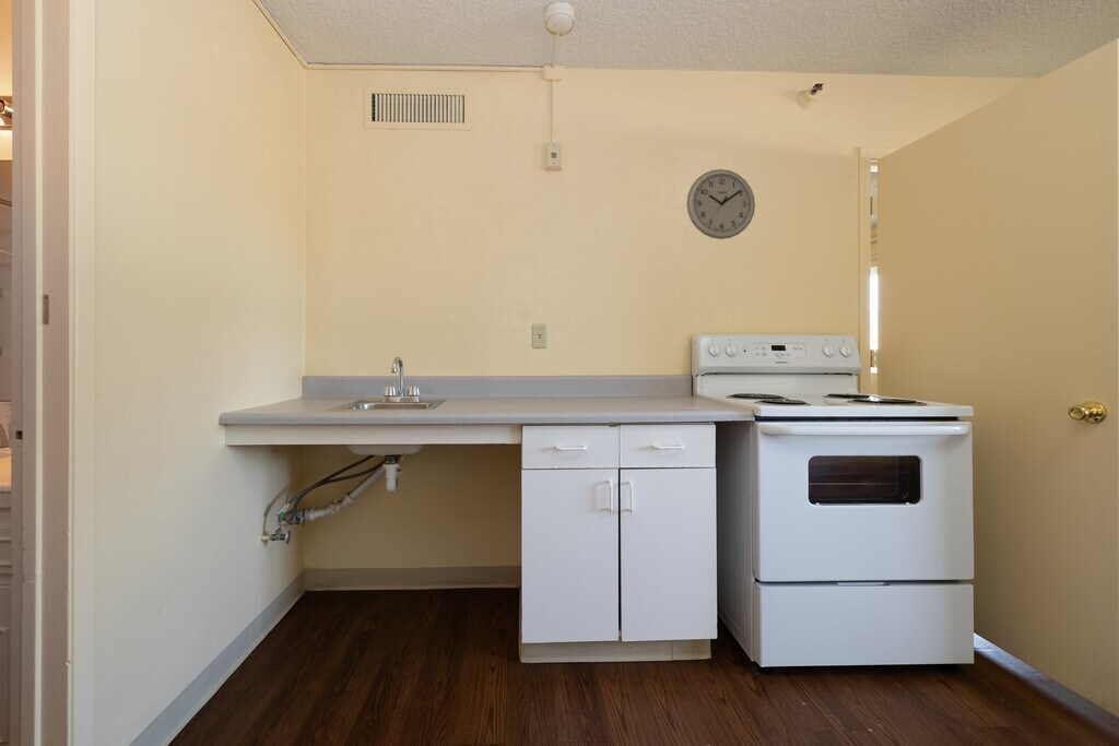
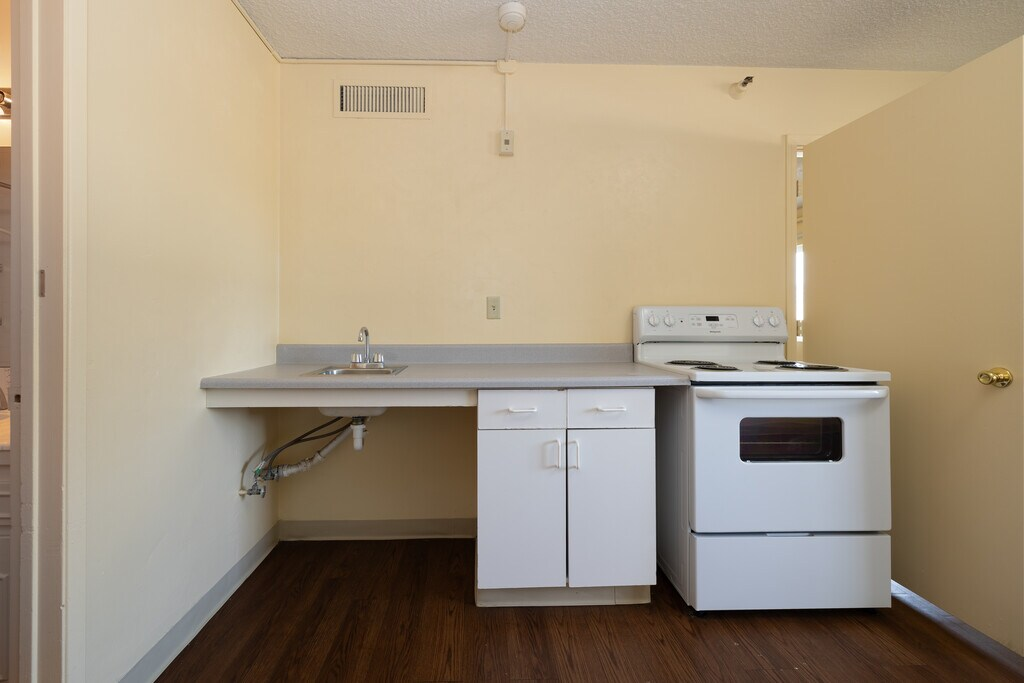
- wall clock (721, 203)
